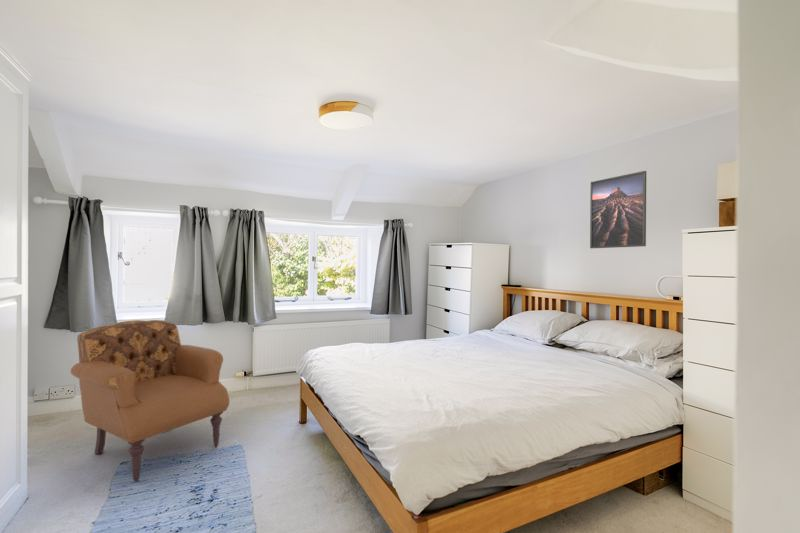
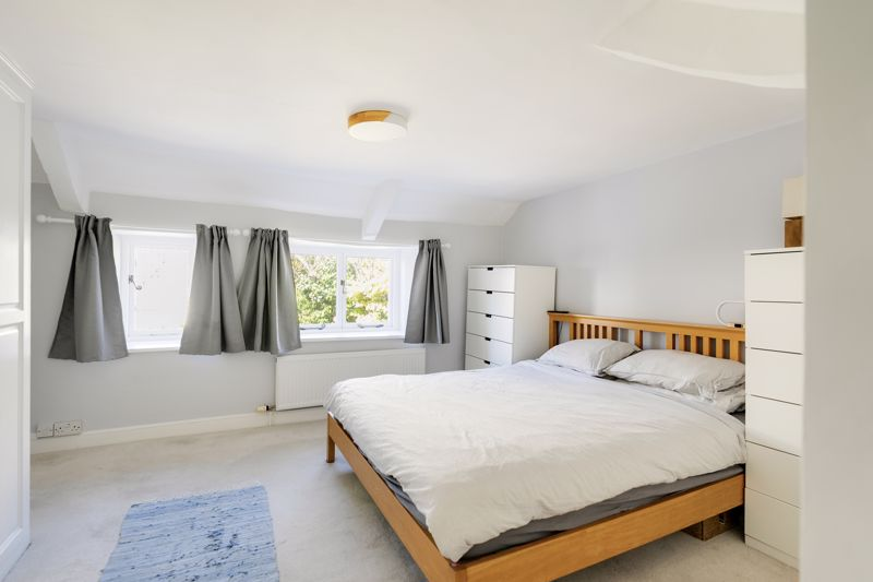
- armchair (155, 387)
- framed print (616, 212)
